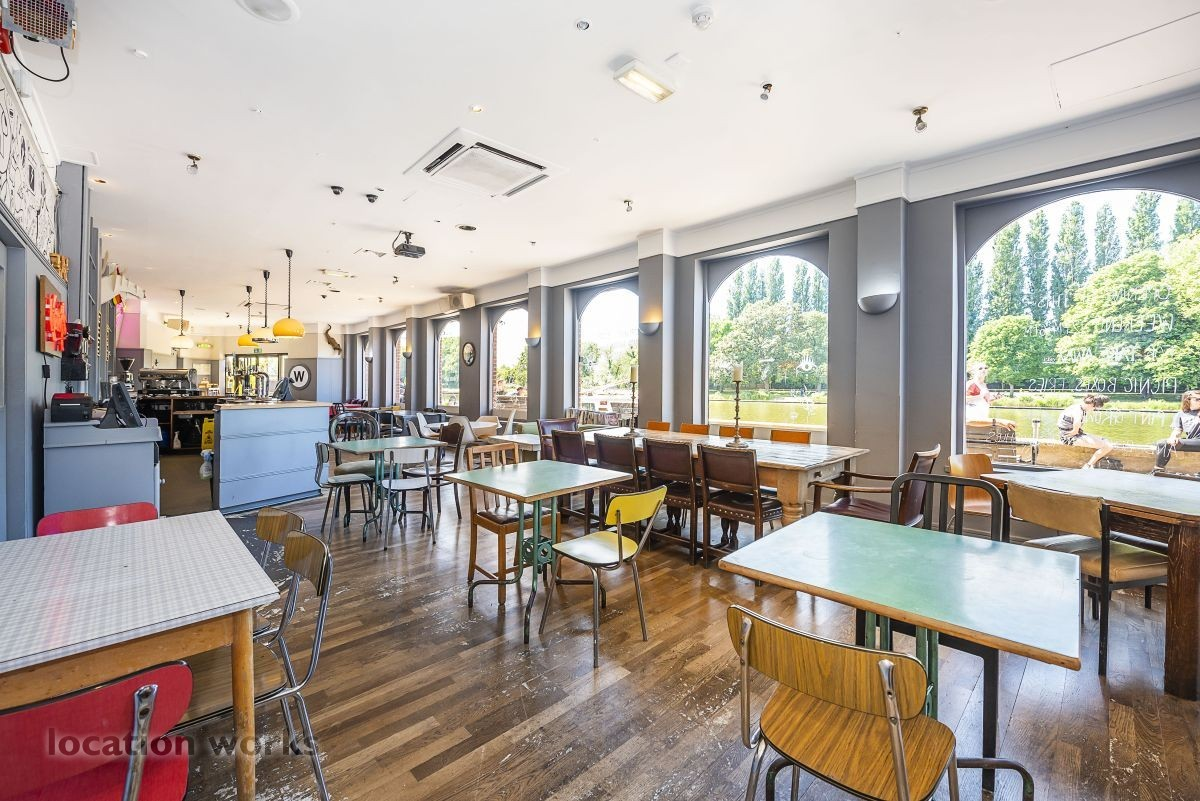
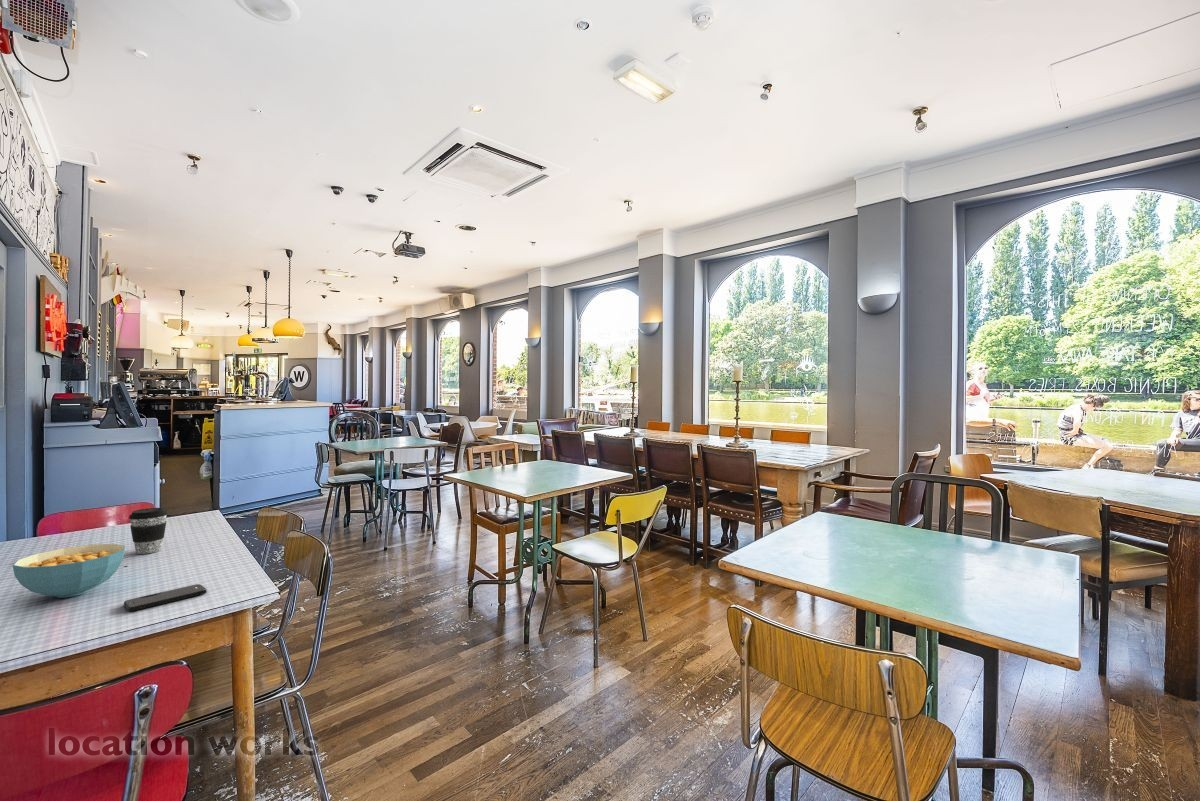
+ coffee cup (148, 530)
+ cereal bowl (72, 573)
+ smartphone (166, 596)
